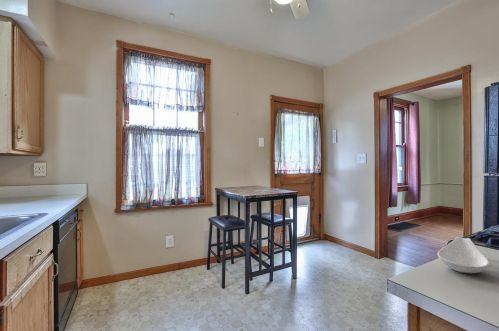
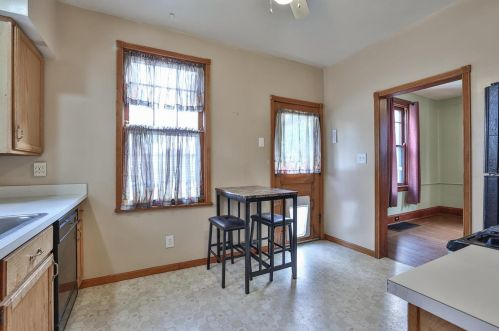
- spoon rest (462, 252)
